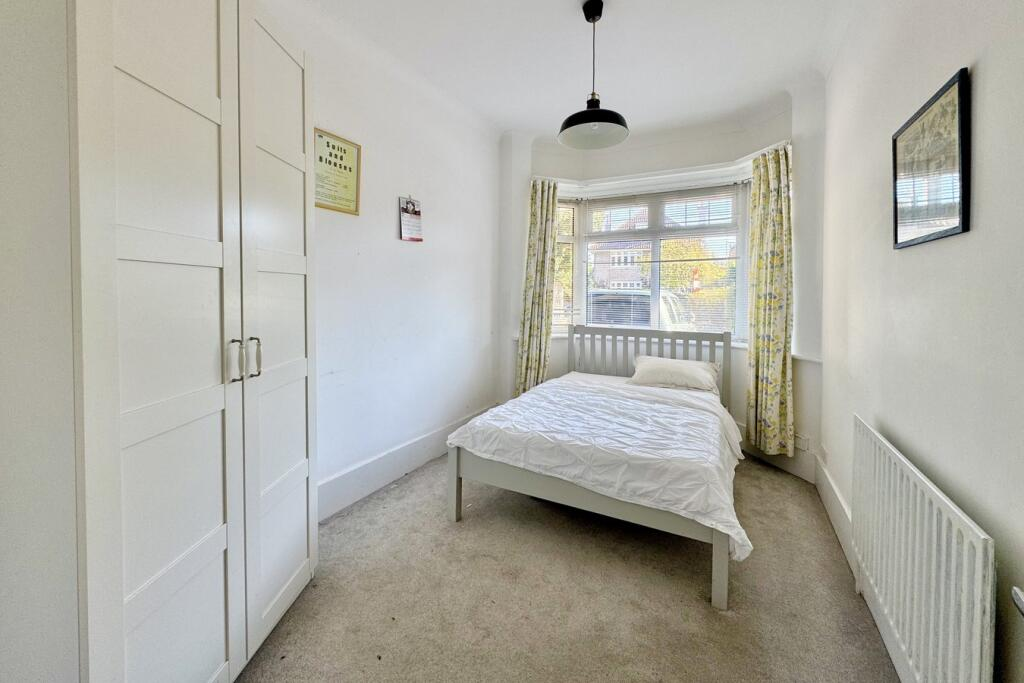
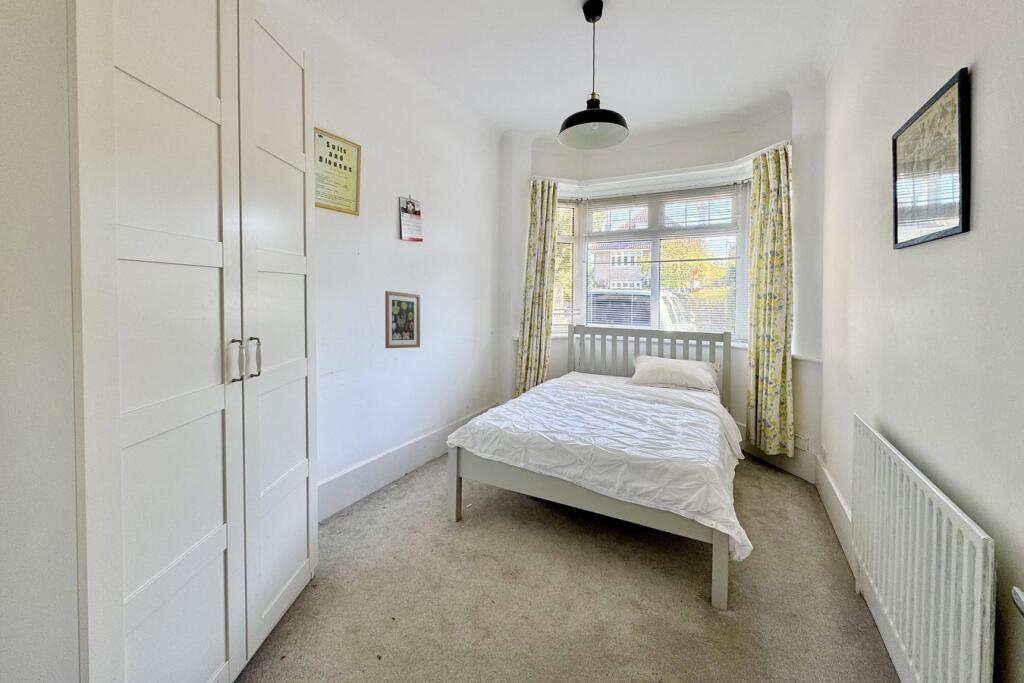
+ wall art (403, 320)
